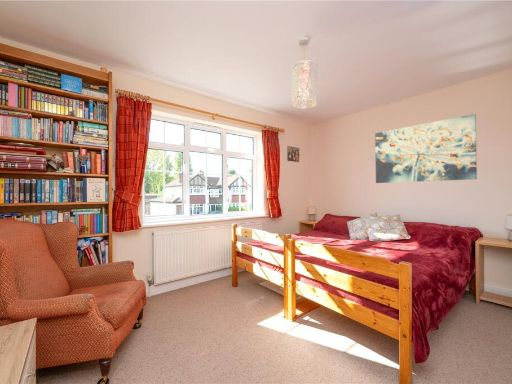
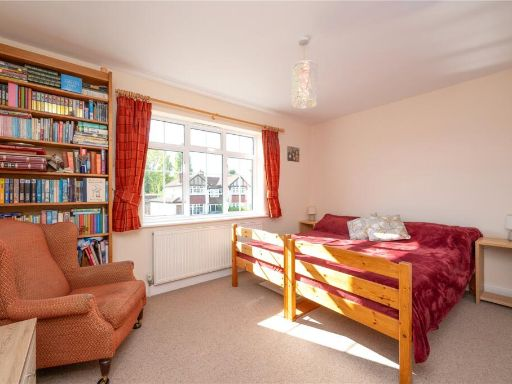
- wall art (419, 153)
